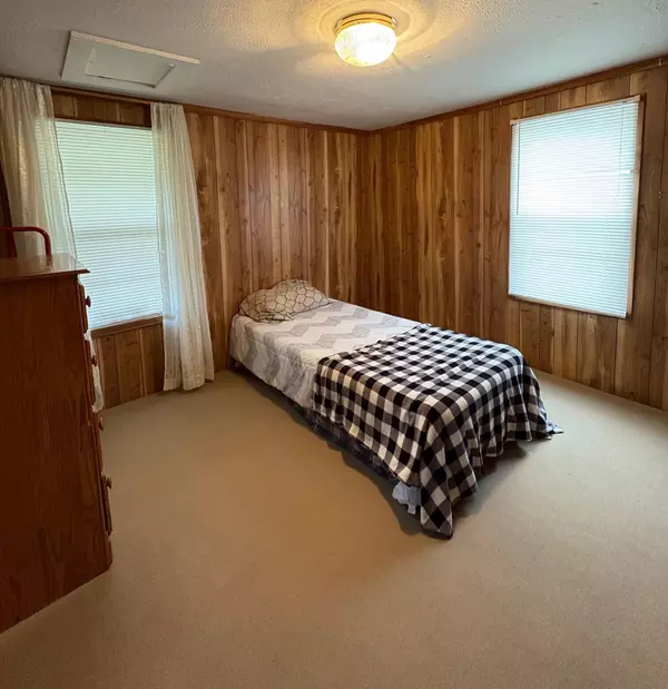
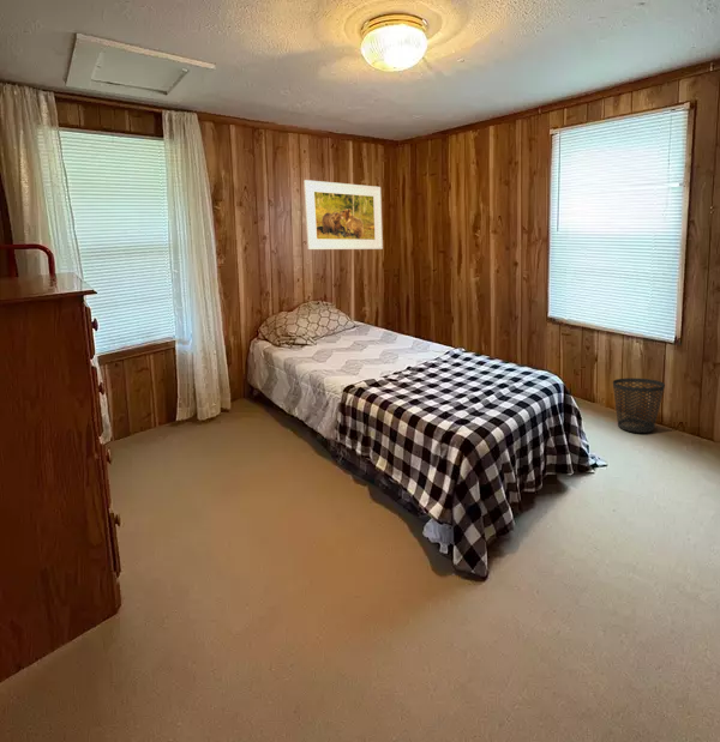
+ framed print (346, 216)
+ wastebasket (636, 405)
